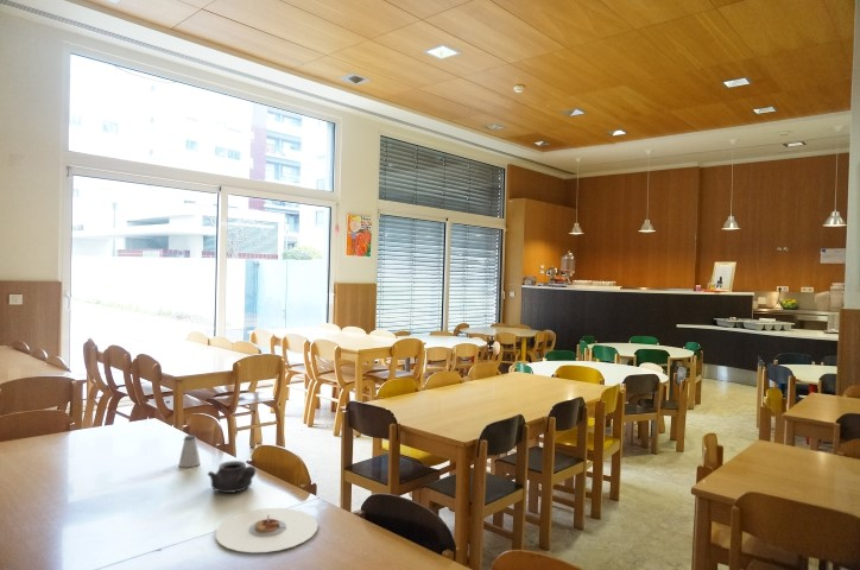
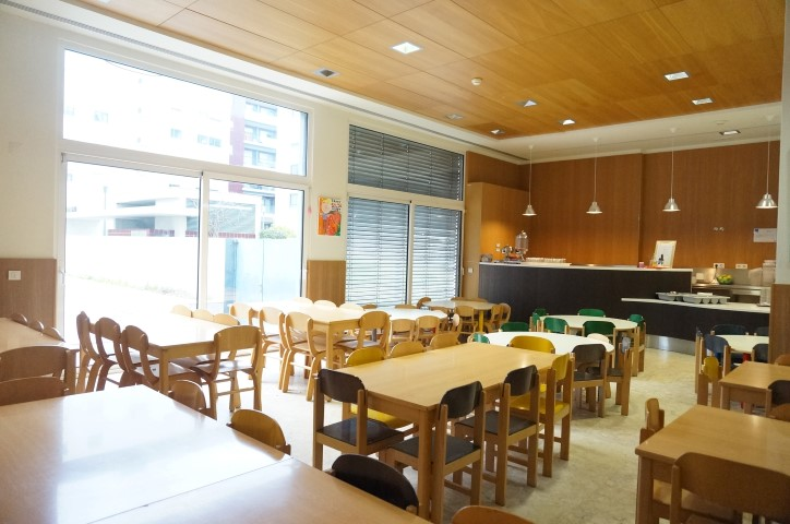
- plate (267, 524)
- teapot (234, 476)
- saltshaker (189, 450)
